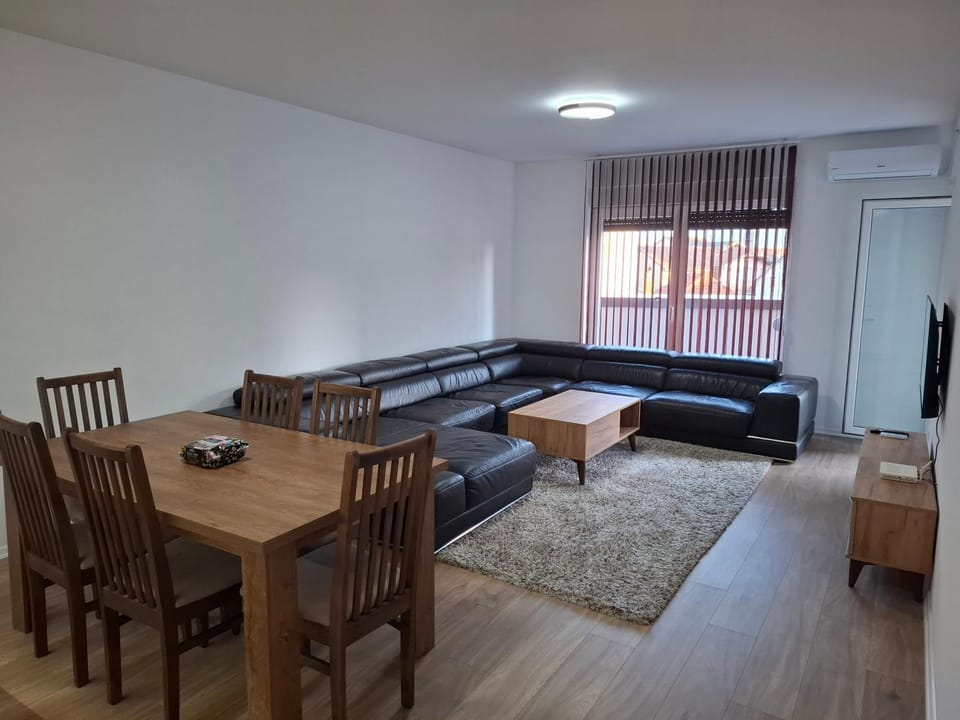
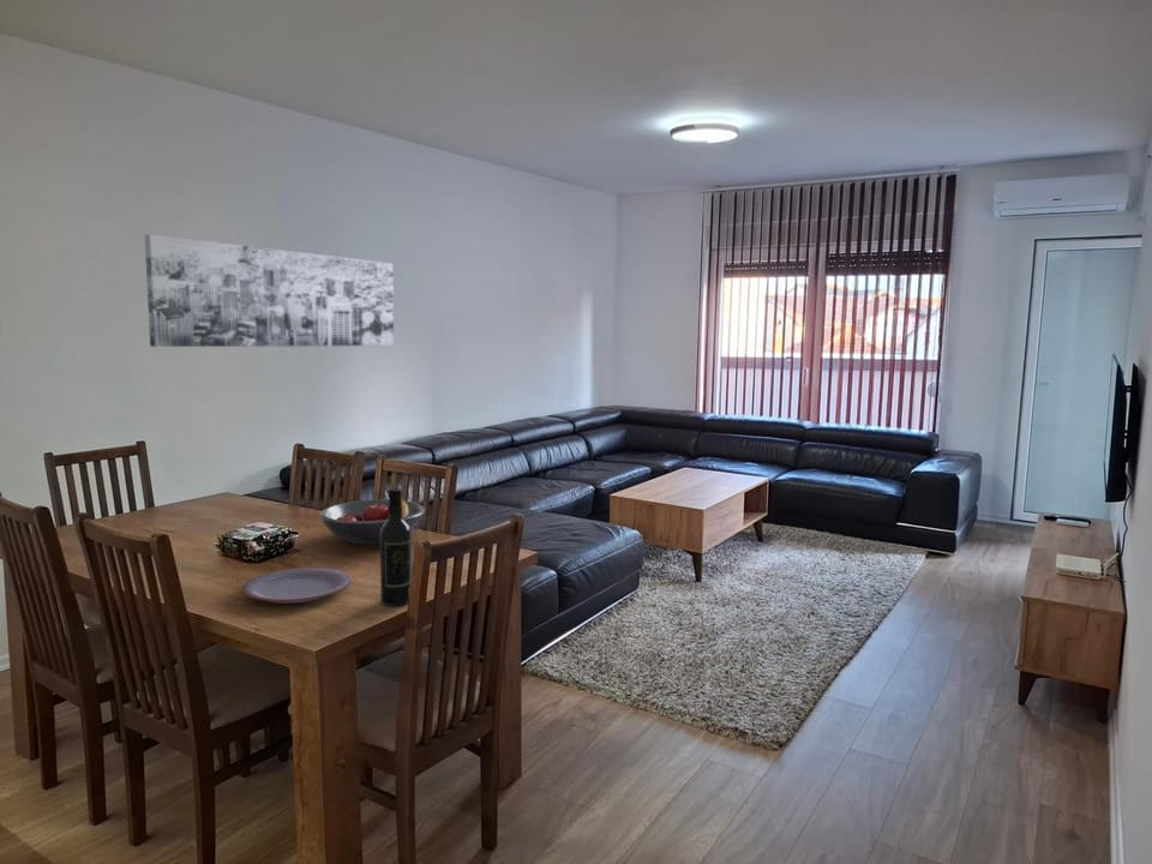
+ wall art (288, 299)
+ wine bottle (395, 545)
+ plate (298, 586)
+ fruit bowl (373, 521)
